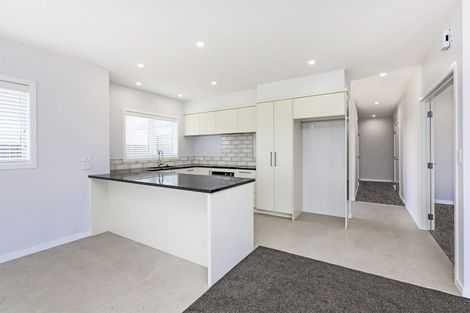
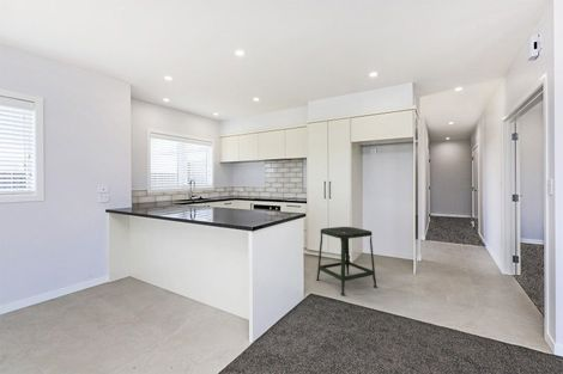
+ stool (344, 256)
